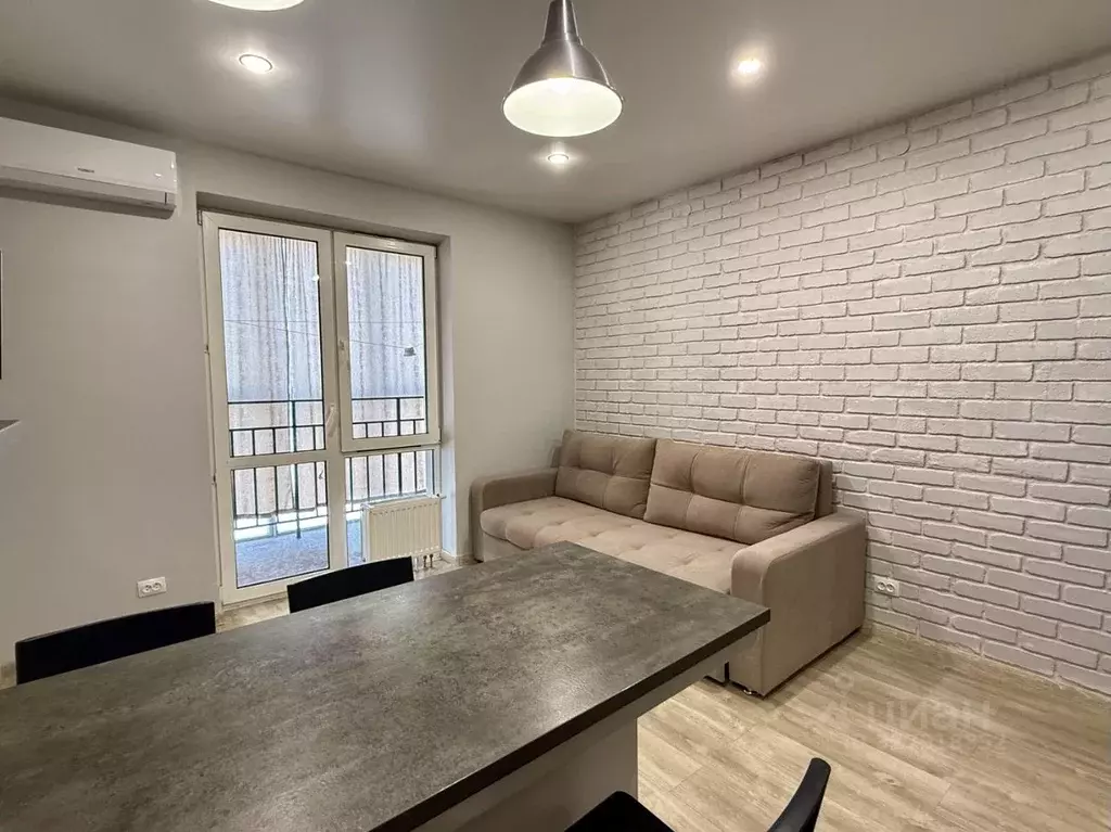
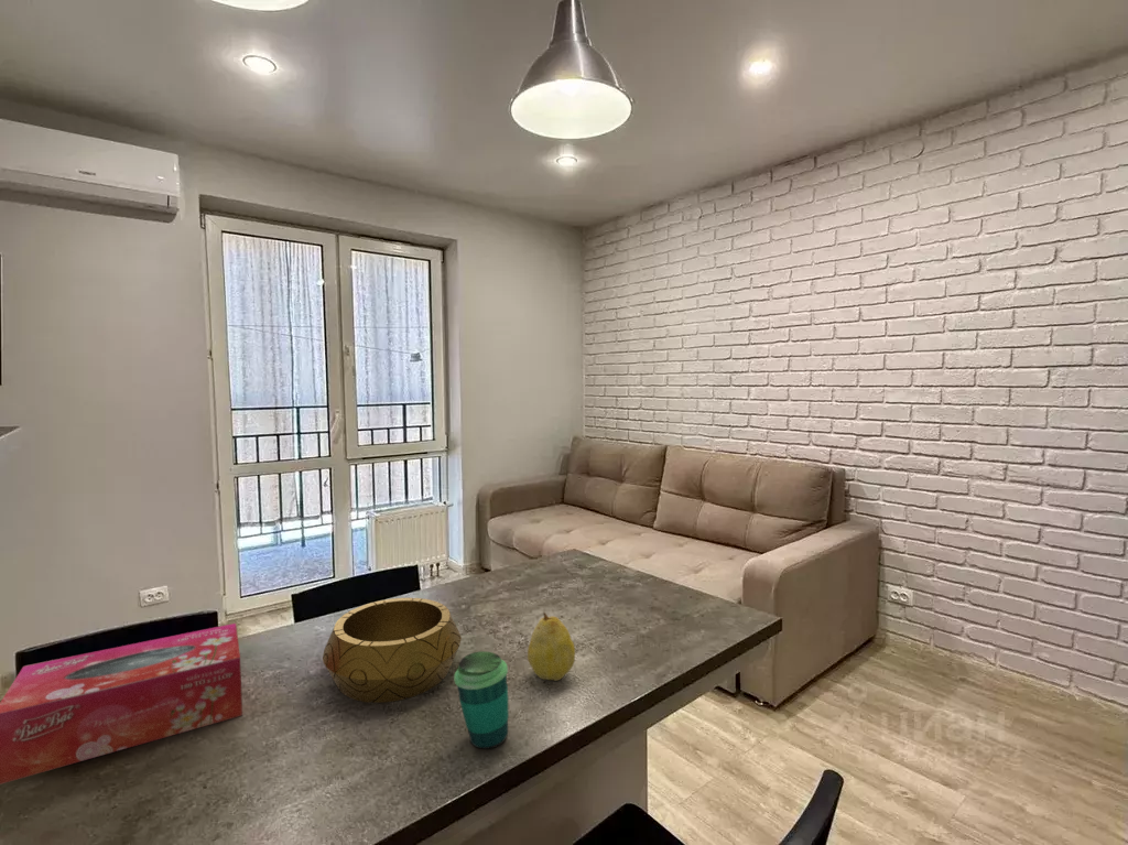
+ fruit (551, 643)
+ cup (481, 698)
+ tissue box (134, 691)
+ decorative bowl (393, 644)
